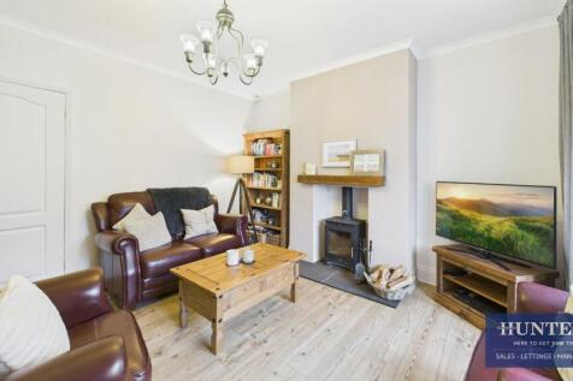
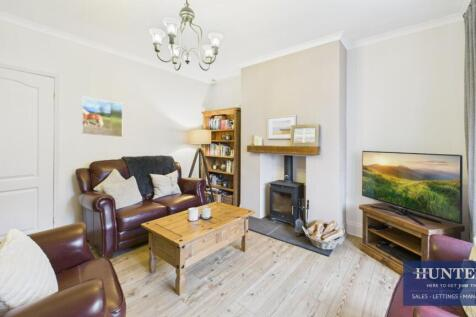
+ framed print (103, 118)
